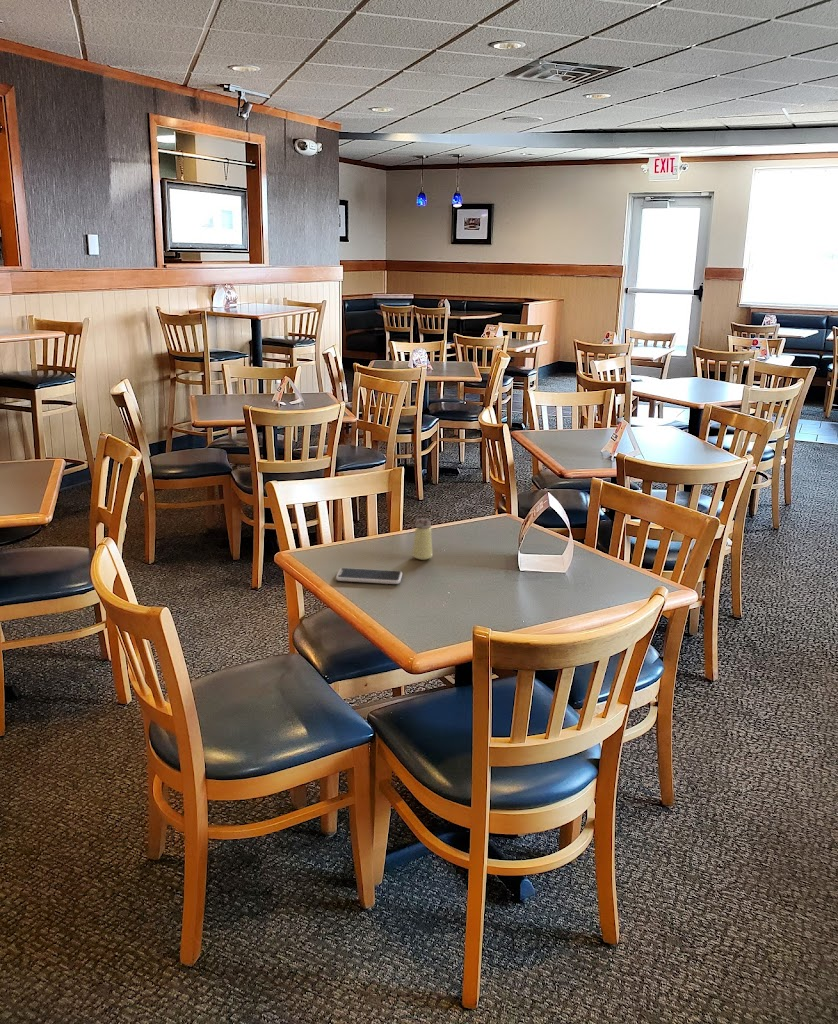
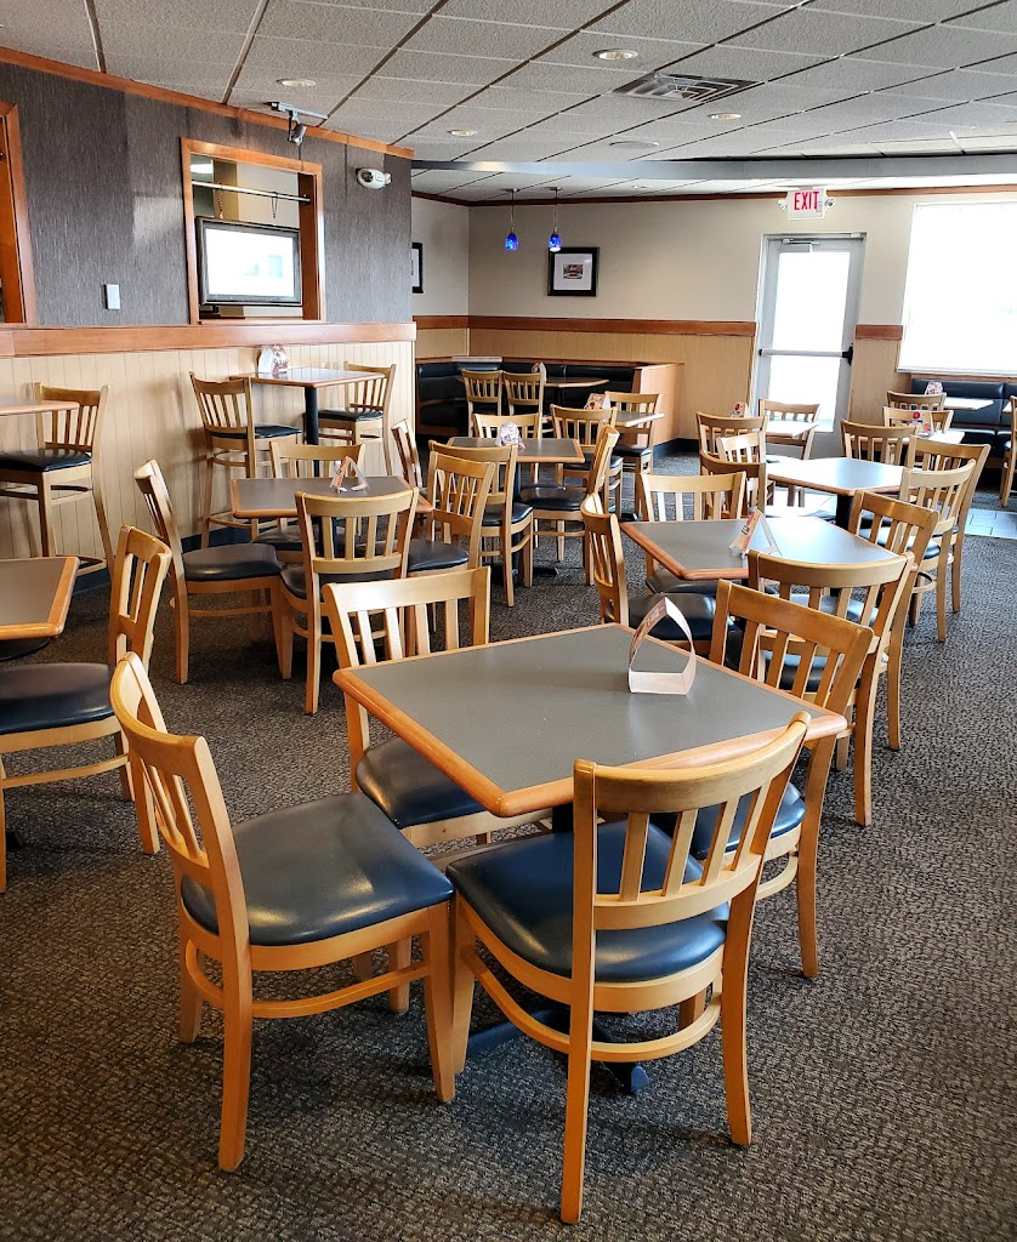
- saltshaker (422, 538)
- smartphone (369, 575)
